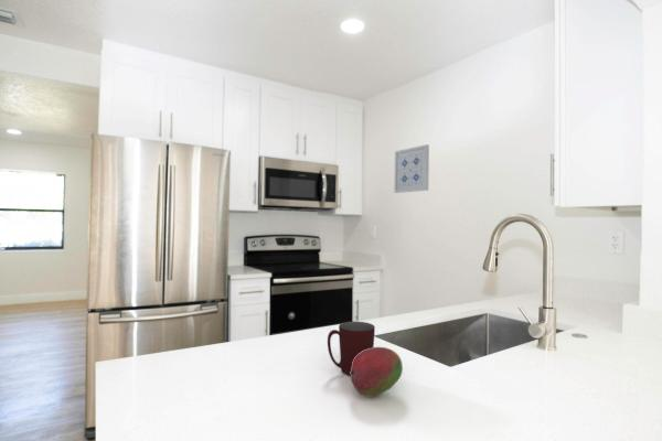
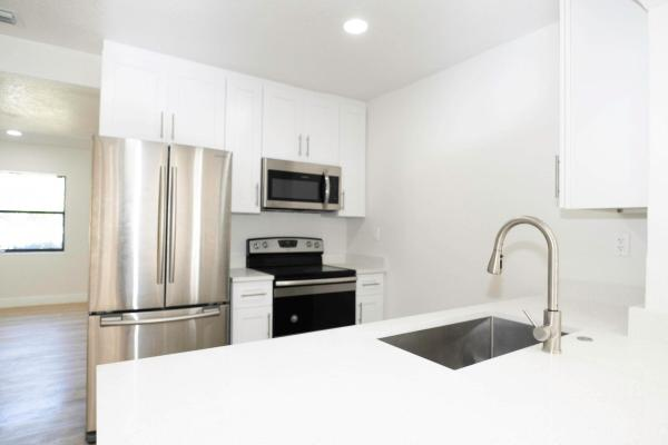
- mug (350, 348)
- wall art (410, 170)
- fruit (376, 370)
